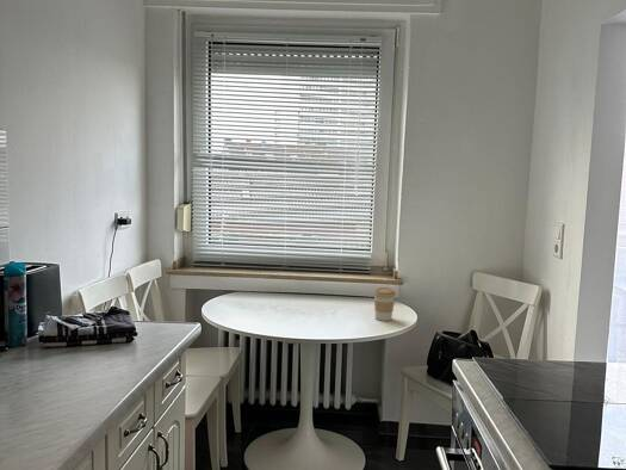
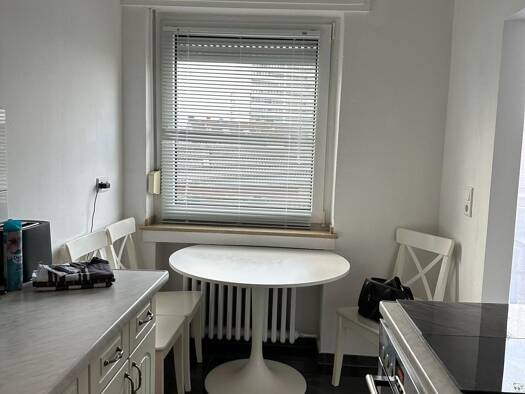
- coffee cup (384, 303)
